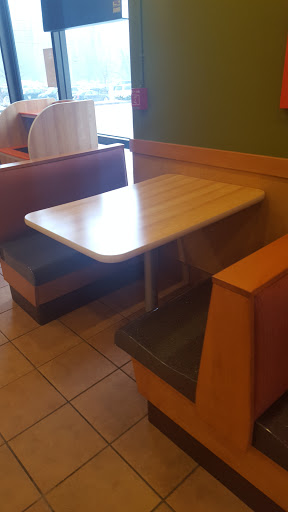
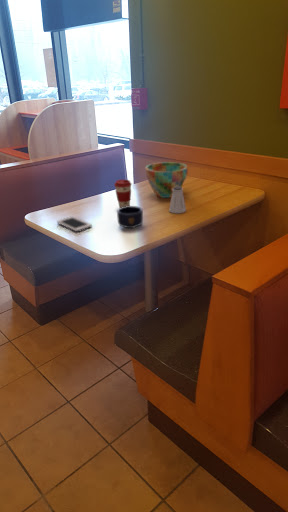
+ cup (170, 179)
+ coffee cup (123, 194)
+ mug (130, 217)
+ saltshaker (177, 199)
+ cell phone (74, 224)
